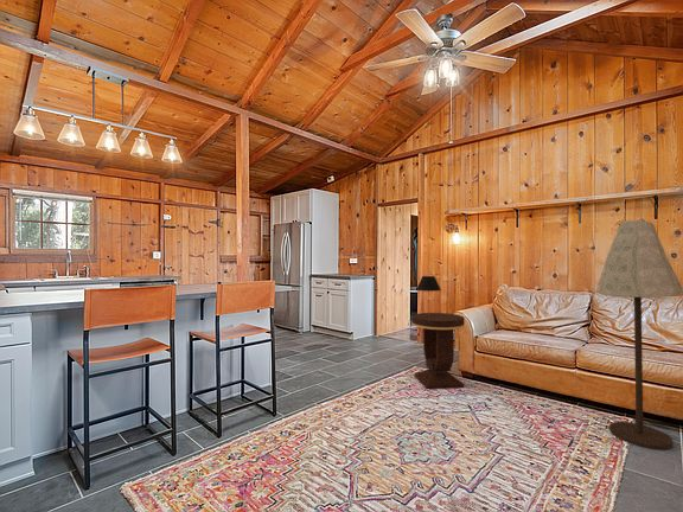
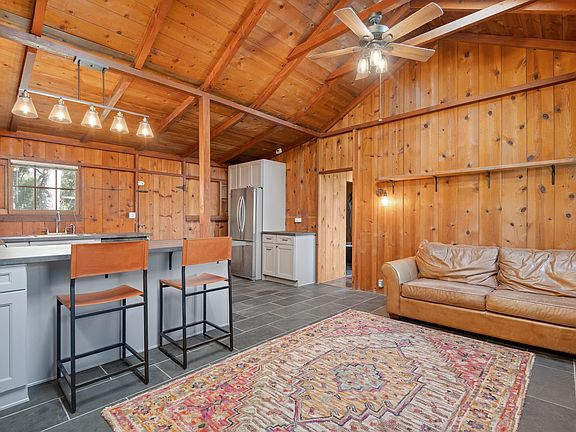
- side table (438, 348)
- table lamp (428, 295)
- floor lamp (638, 328)
